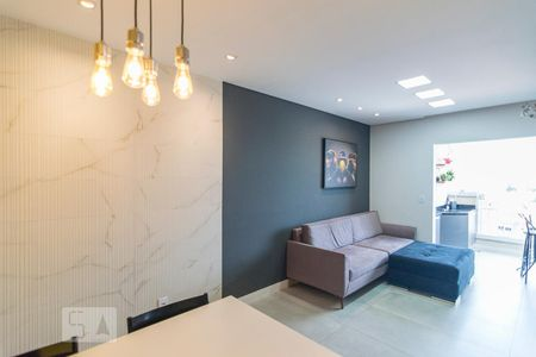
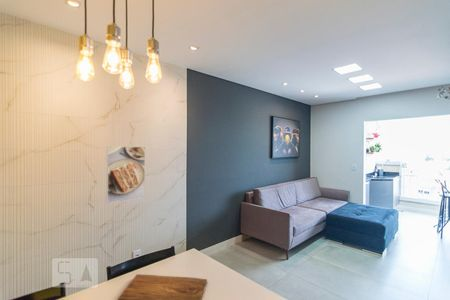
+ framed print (126, 173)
+ cutting board (165, 288)
